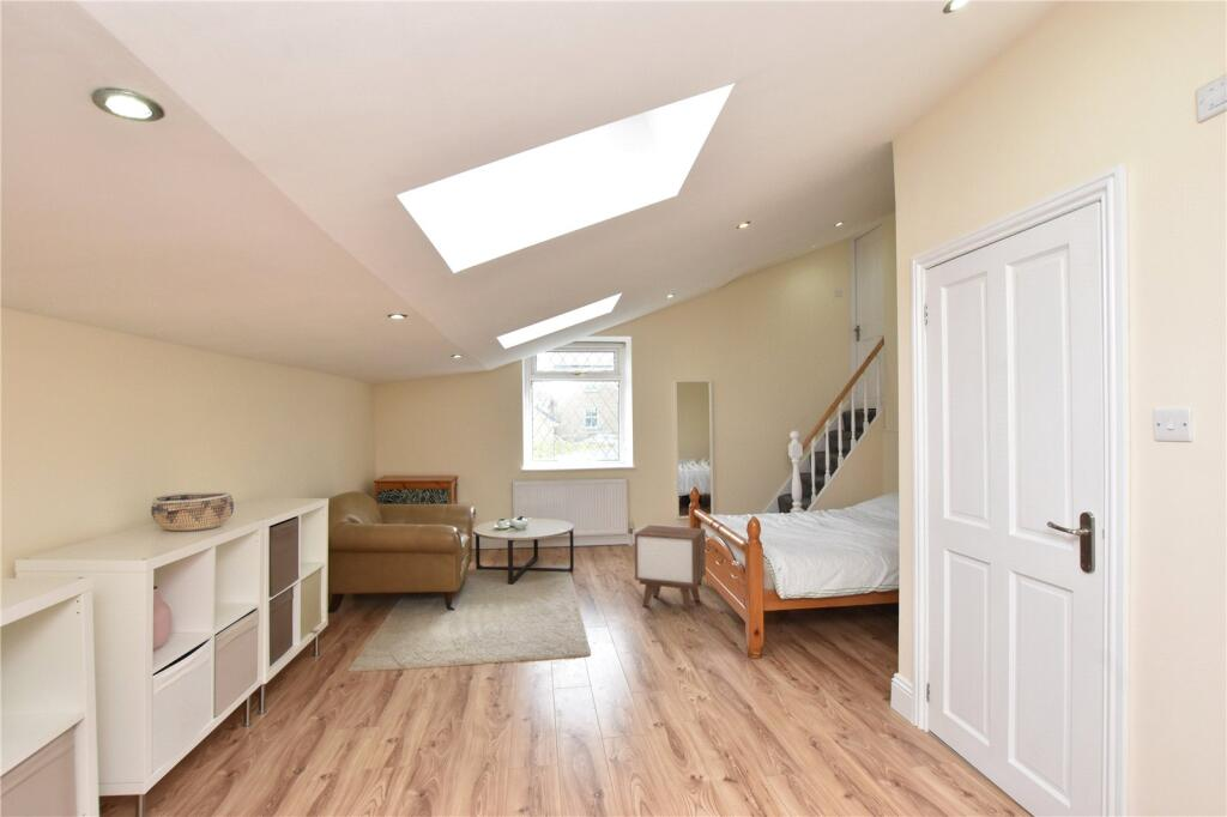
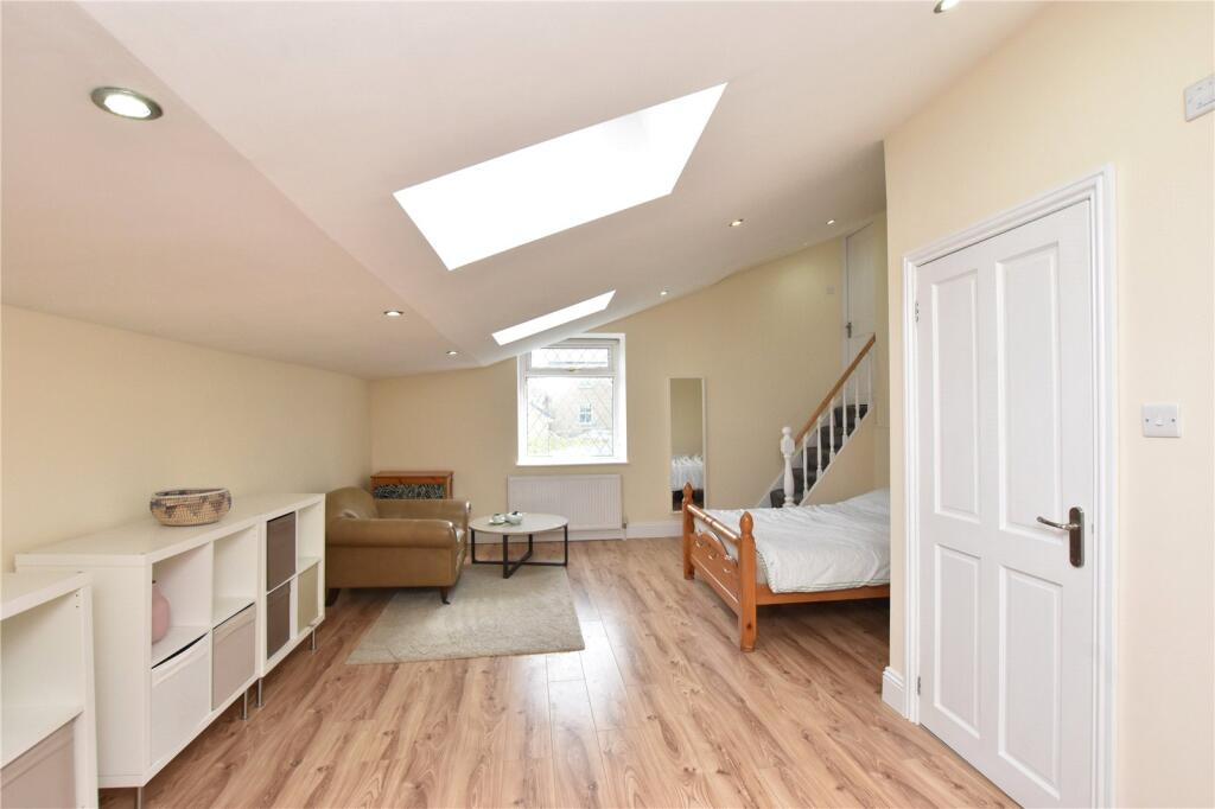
- nightstand (671, 567)
